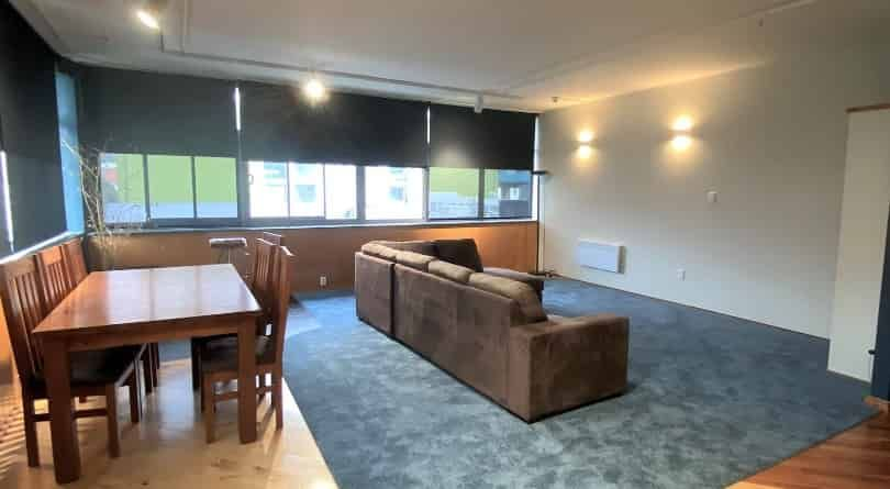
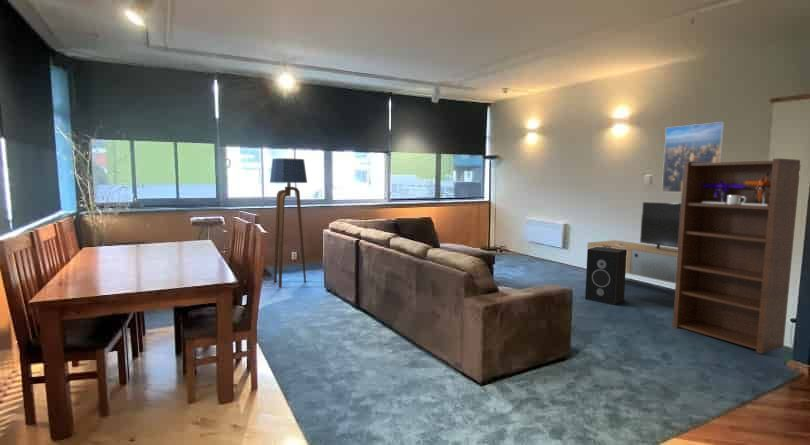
+ speaker (605, 274)
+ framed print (691, 158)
+ media console (671, 249)
+ bookshelf (731, 250)
+ floor lamp (283, 221)
